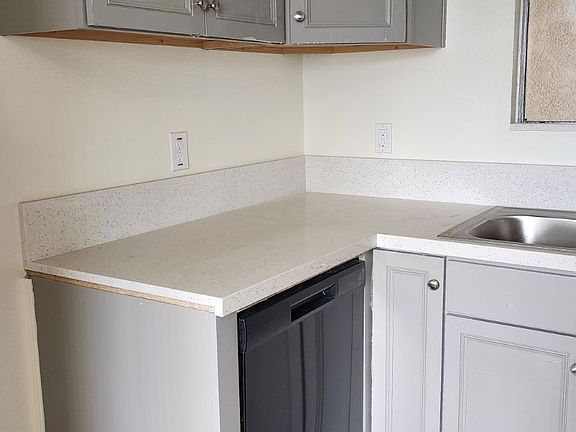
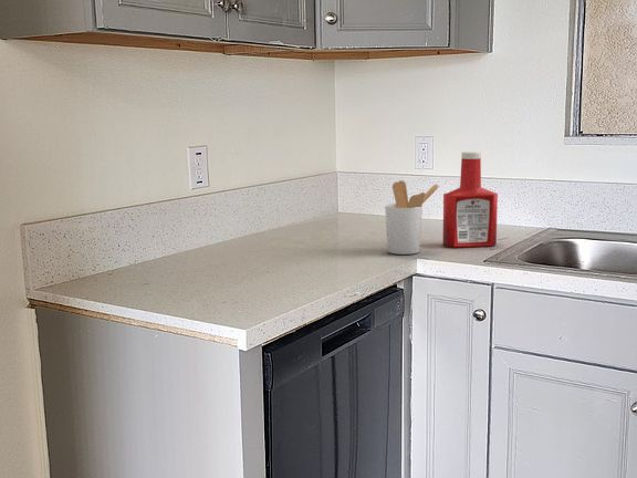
+ utensil holder (413, 217)
+ soap bottle (470, 198)
